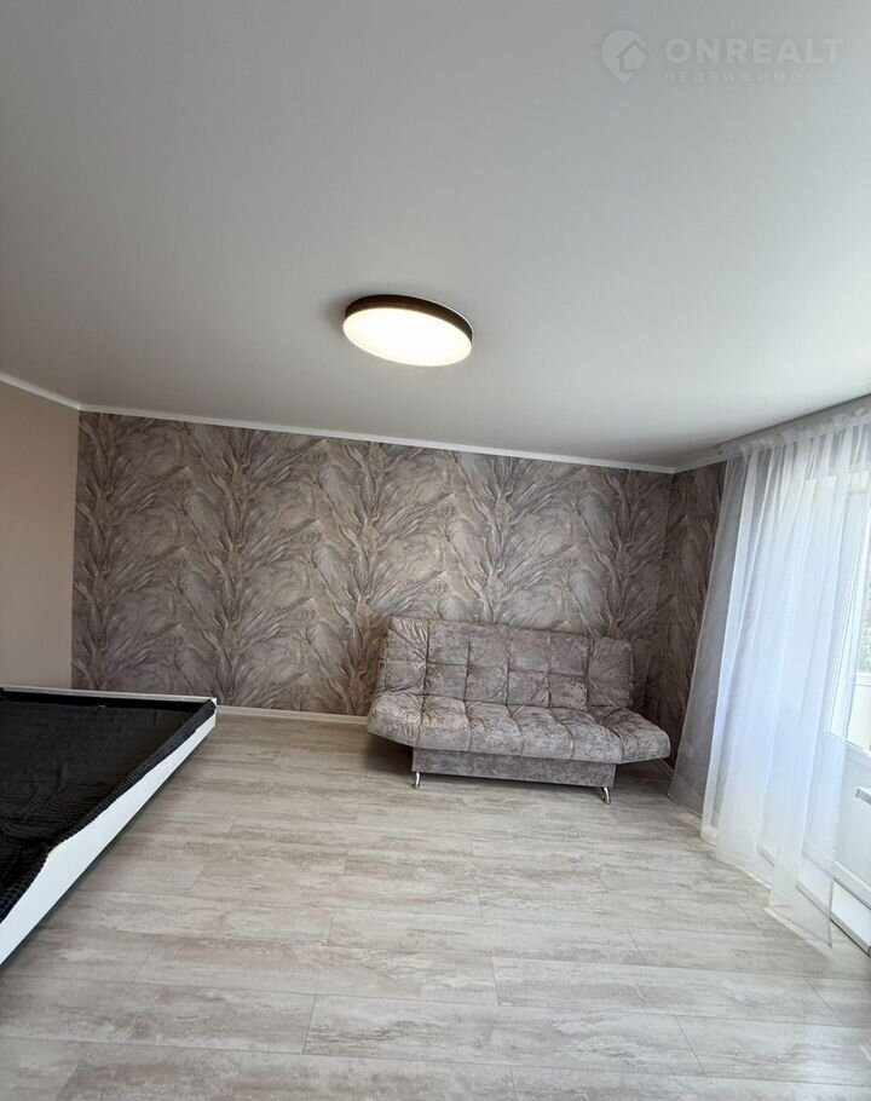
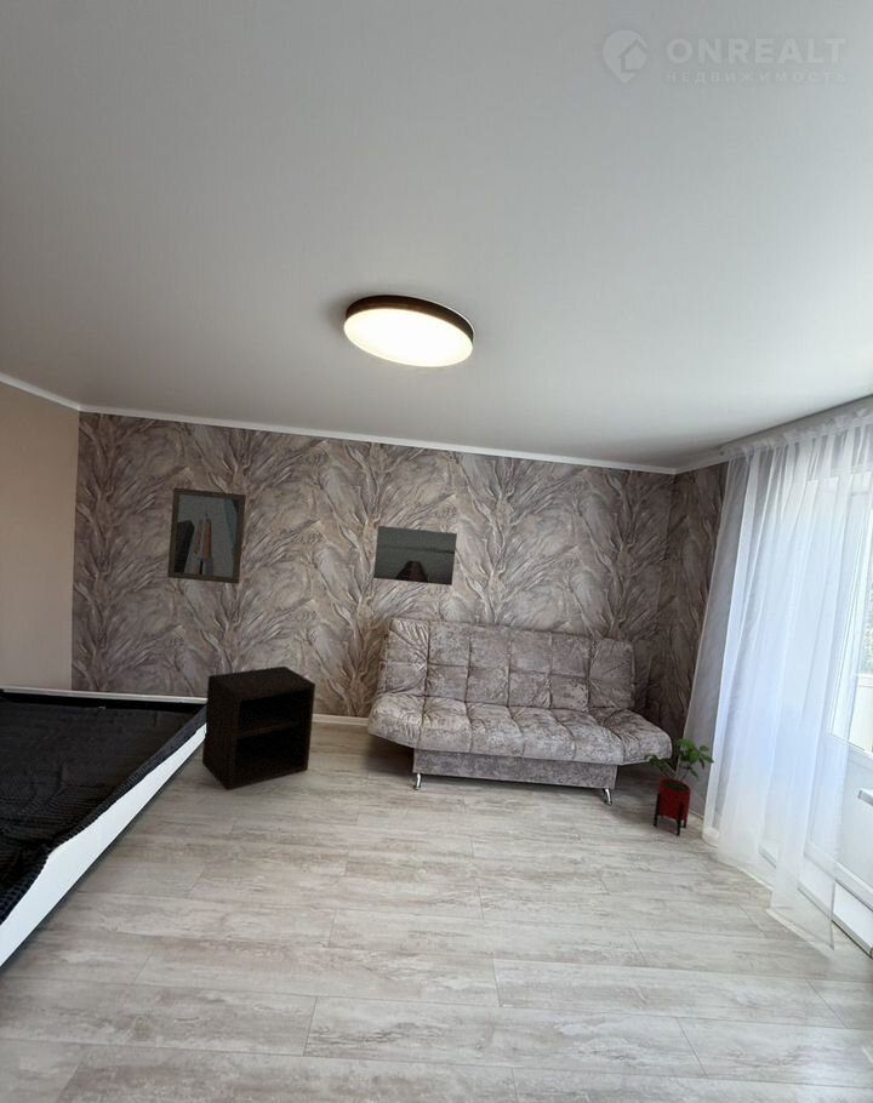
+ wall art (206, 536)
+ wall art (415, 555)
+ house plant (675, 781)
+ nightstand (258, 722)
